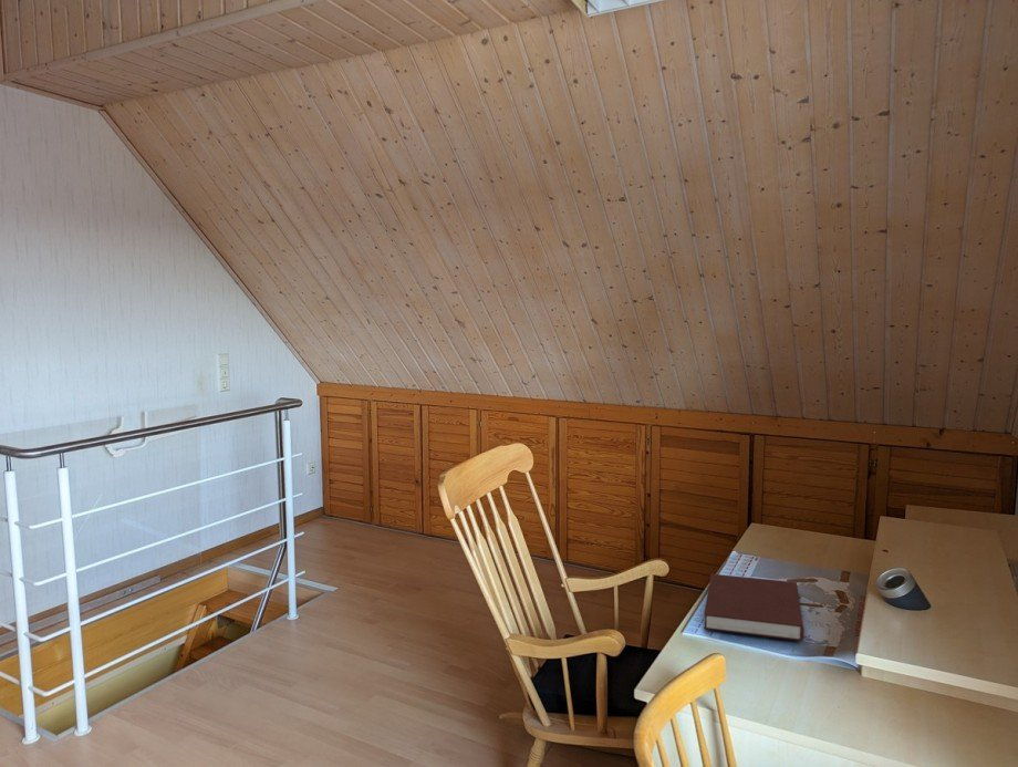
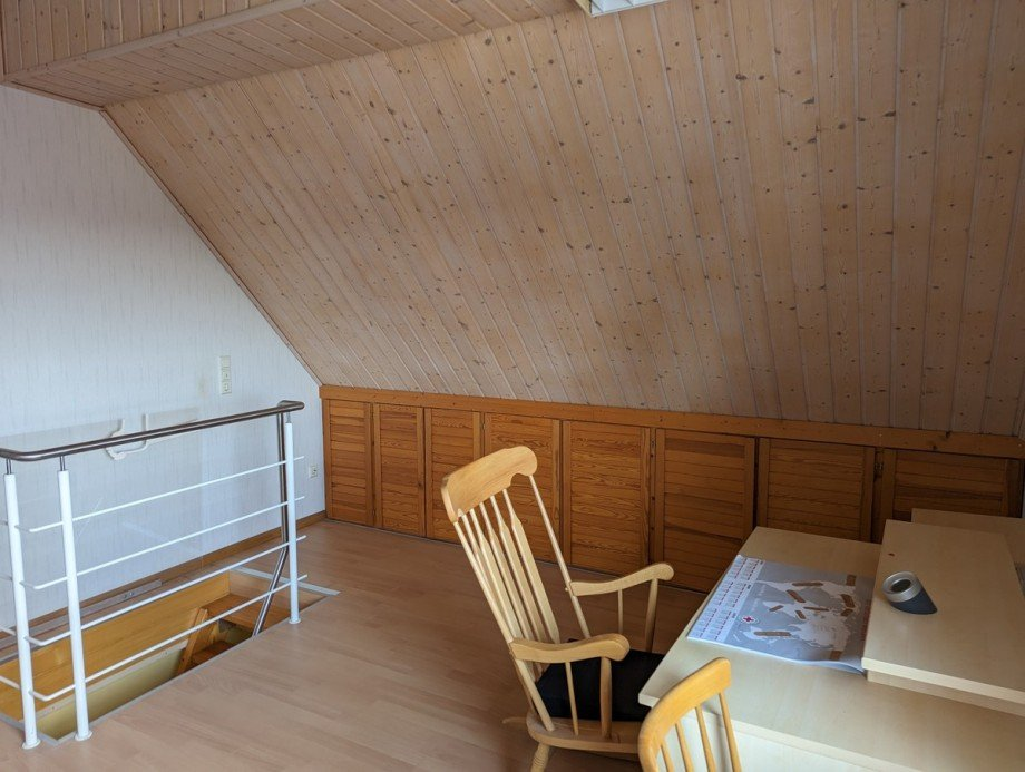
- notebook (752, 604)
